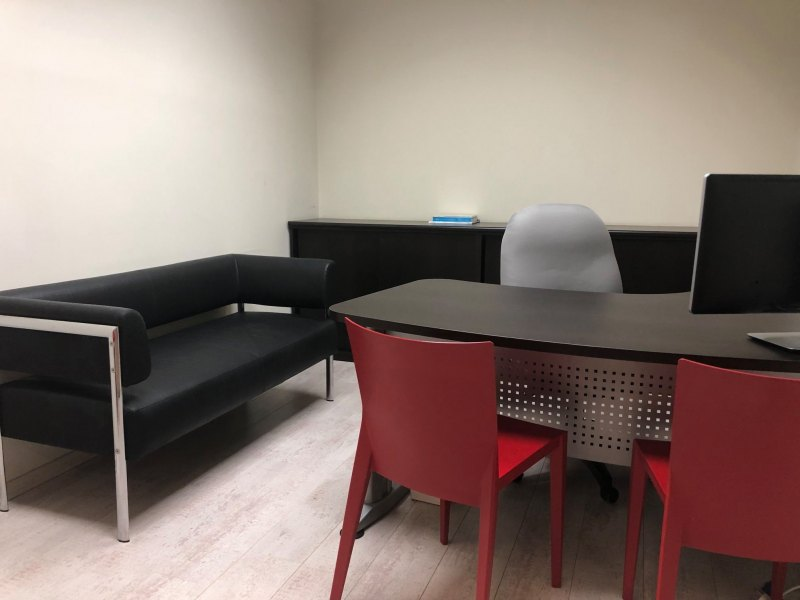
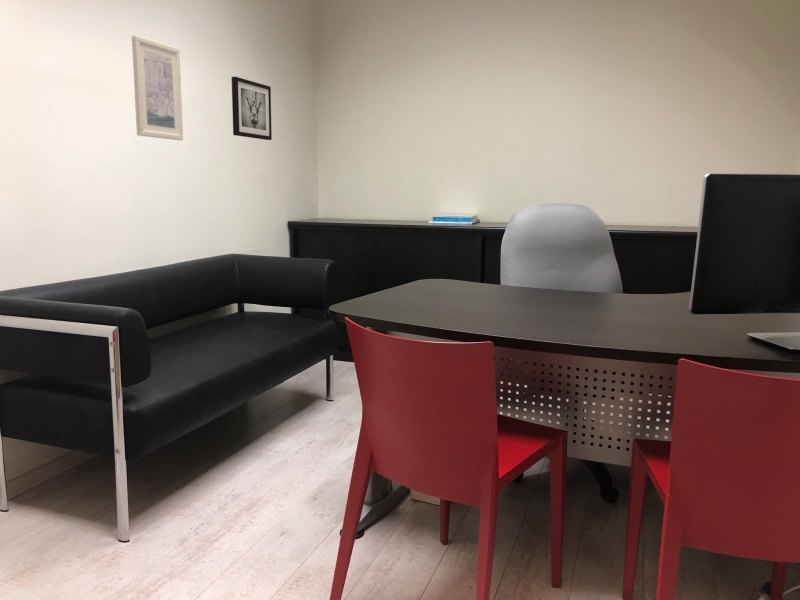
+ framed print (158, 90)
+ wall art (252, 110)
